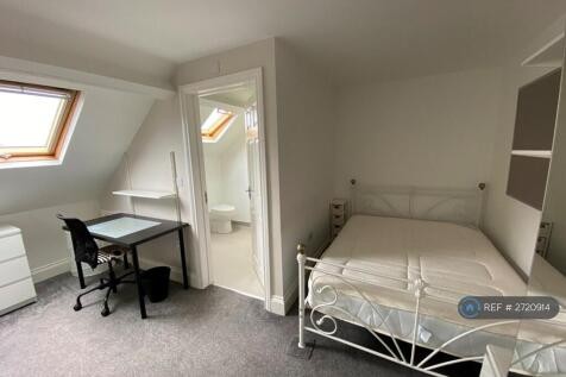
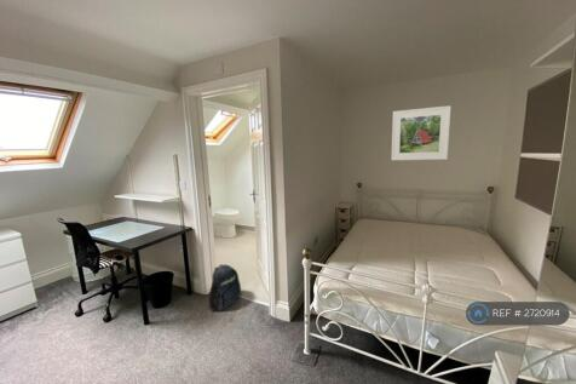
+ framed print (419, 134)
+ backpack (224, 282)
